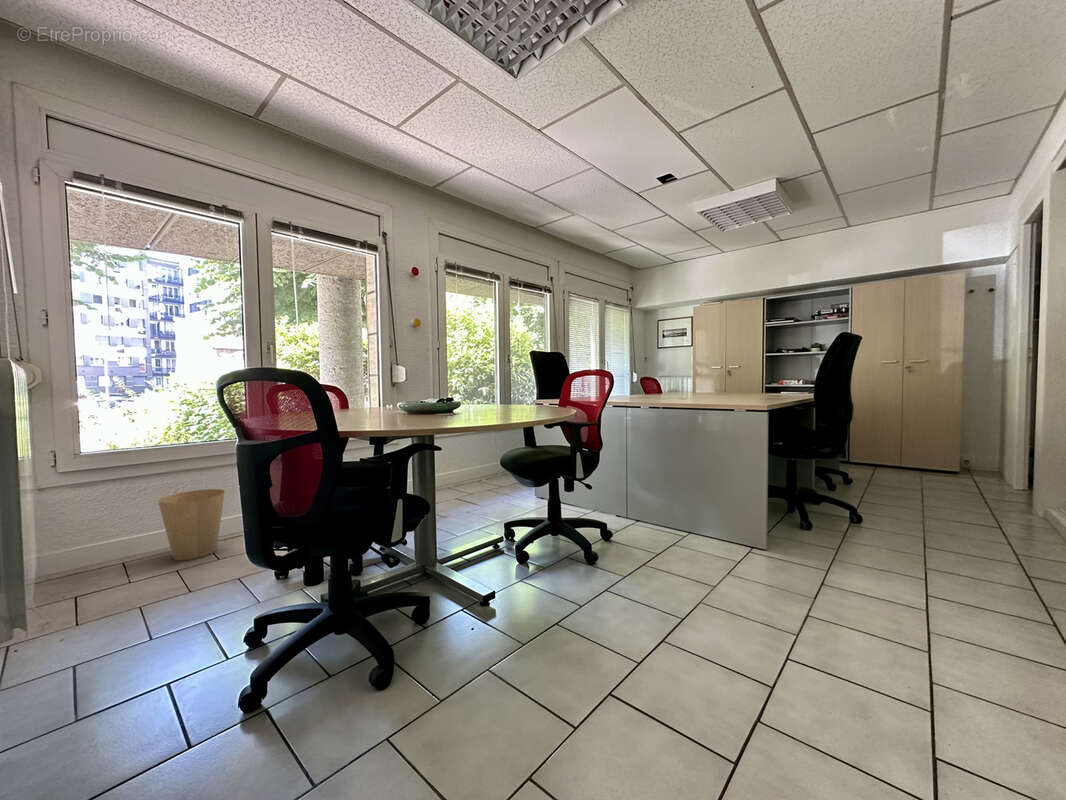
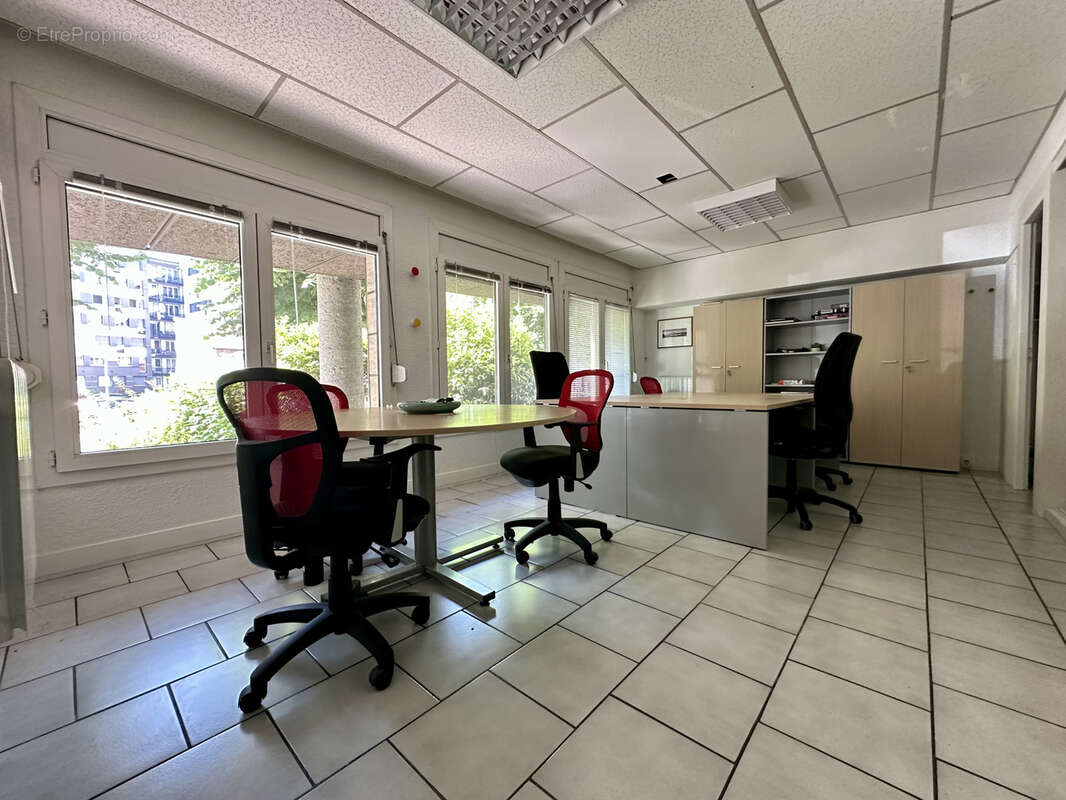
- trash can (194, 524)
